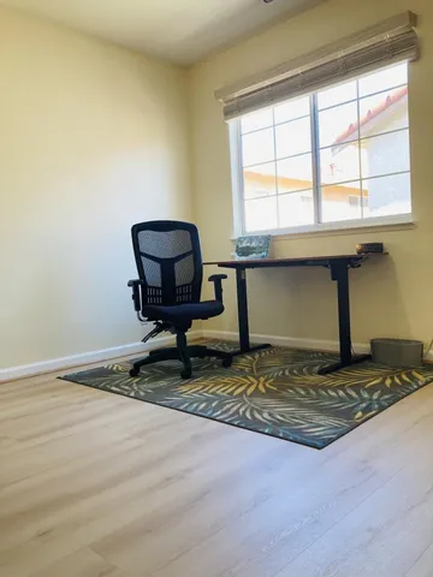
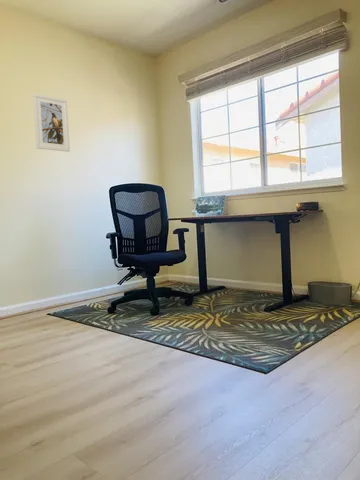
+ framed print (51, 123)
